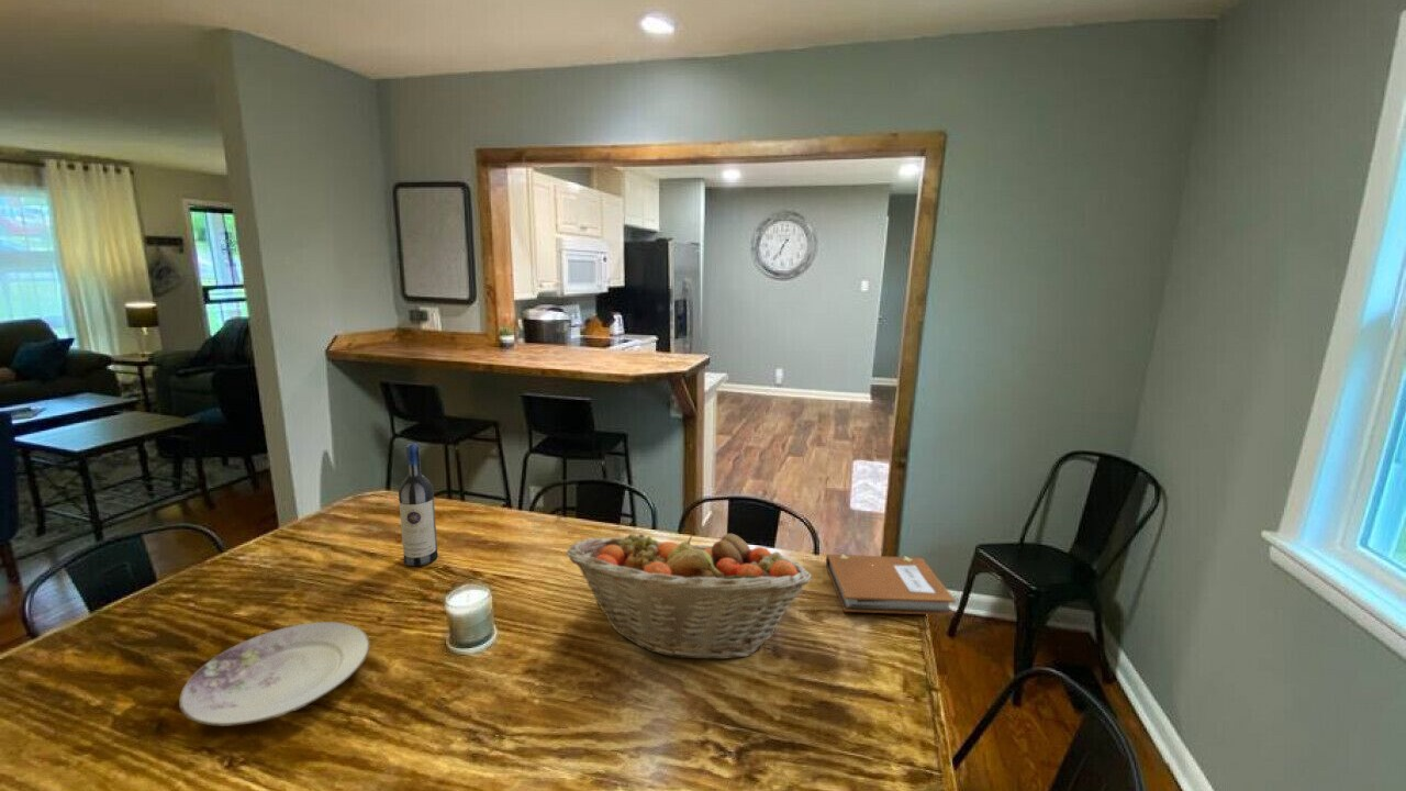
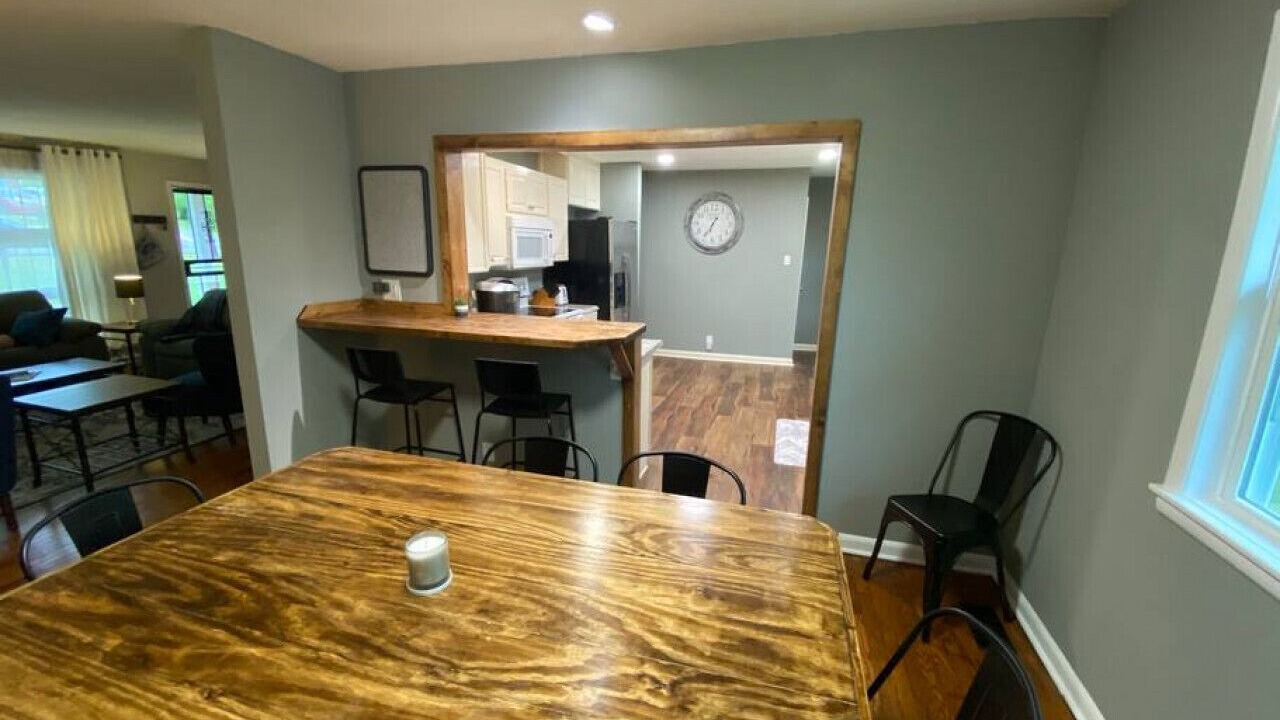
- fruit basket (687, 577)
- wine bottle (416, 502)
- notebook (888, 581)
- plate (282, 672)
